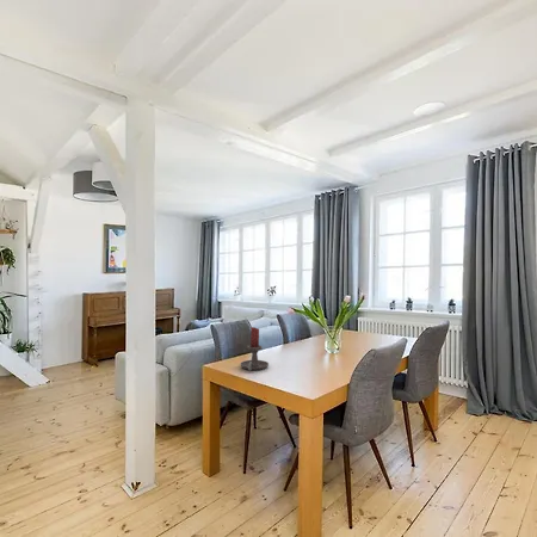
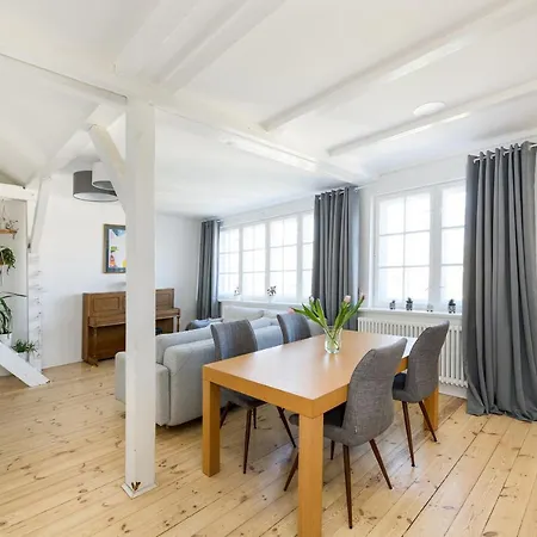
- candle holder (253, 347)
